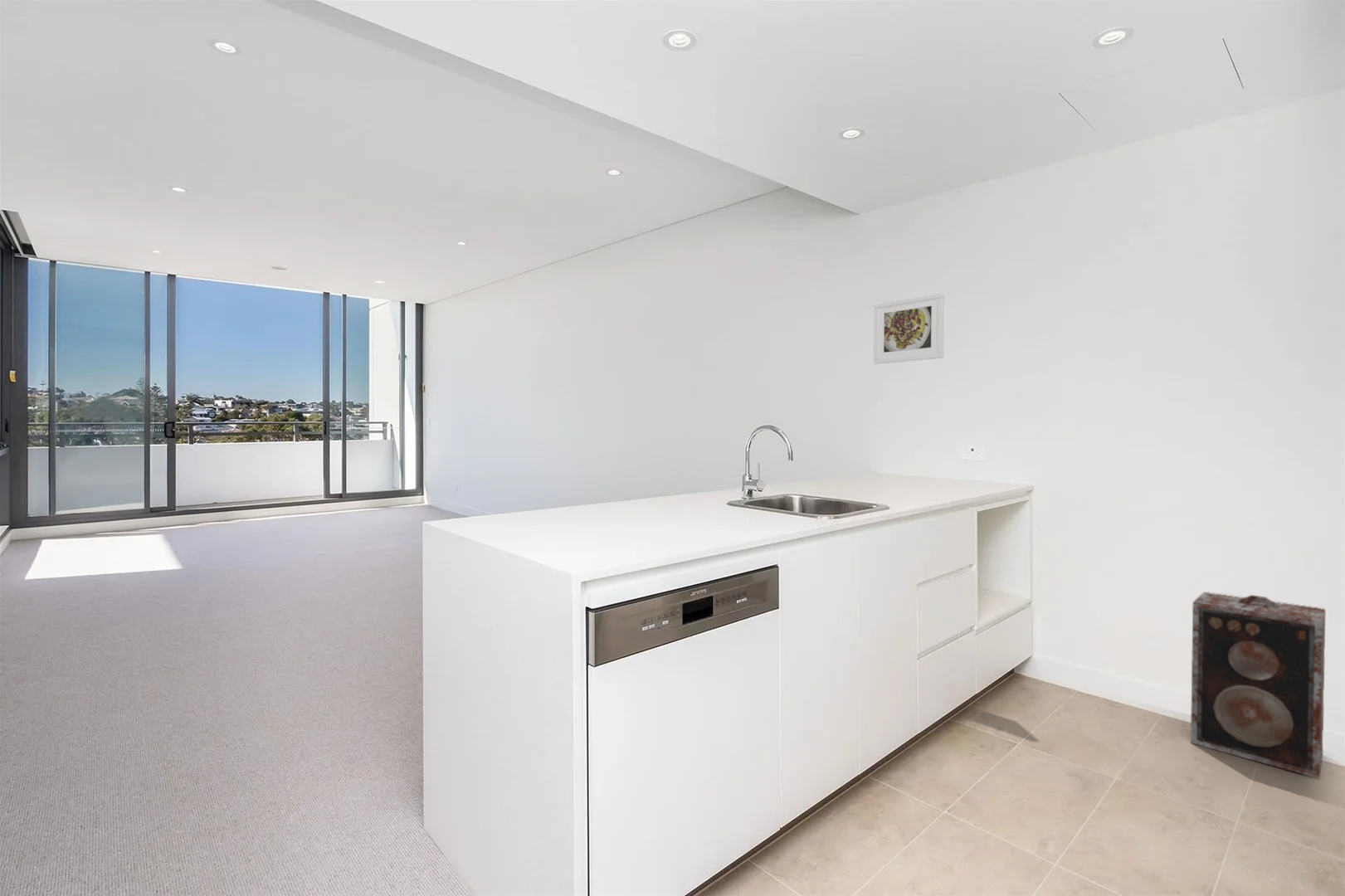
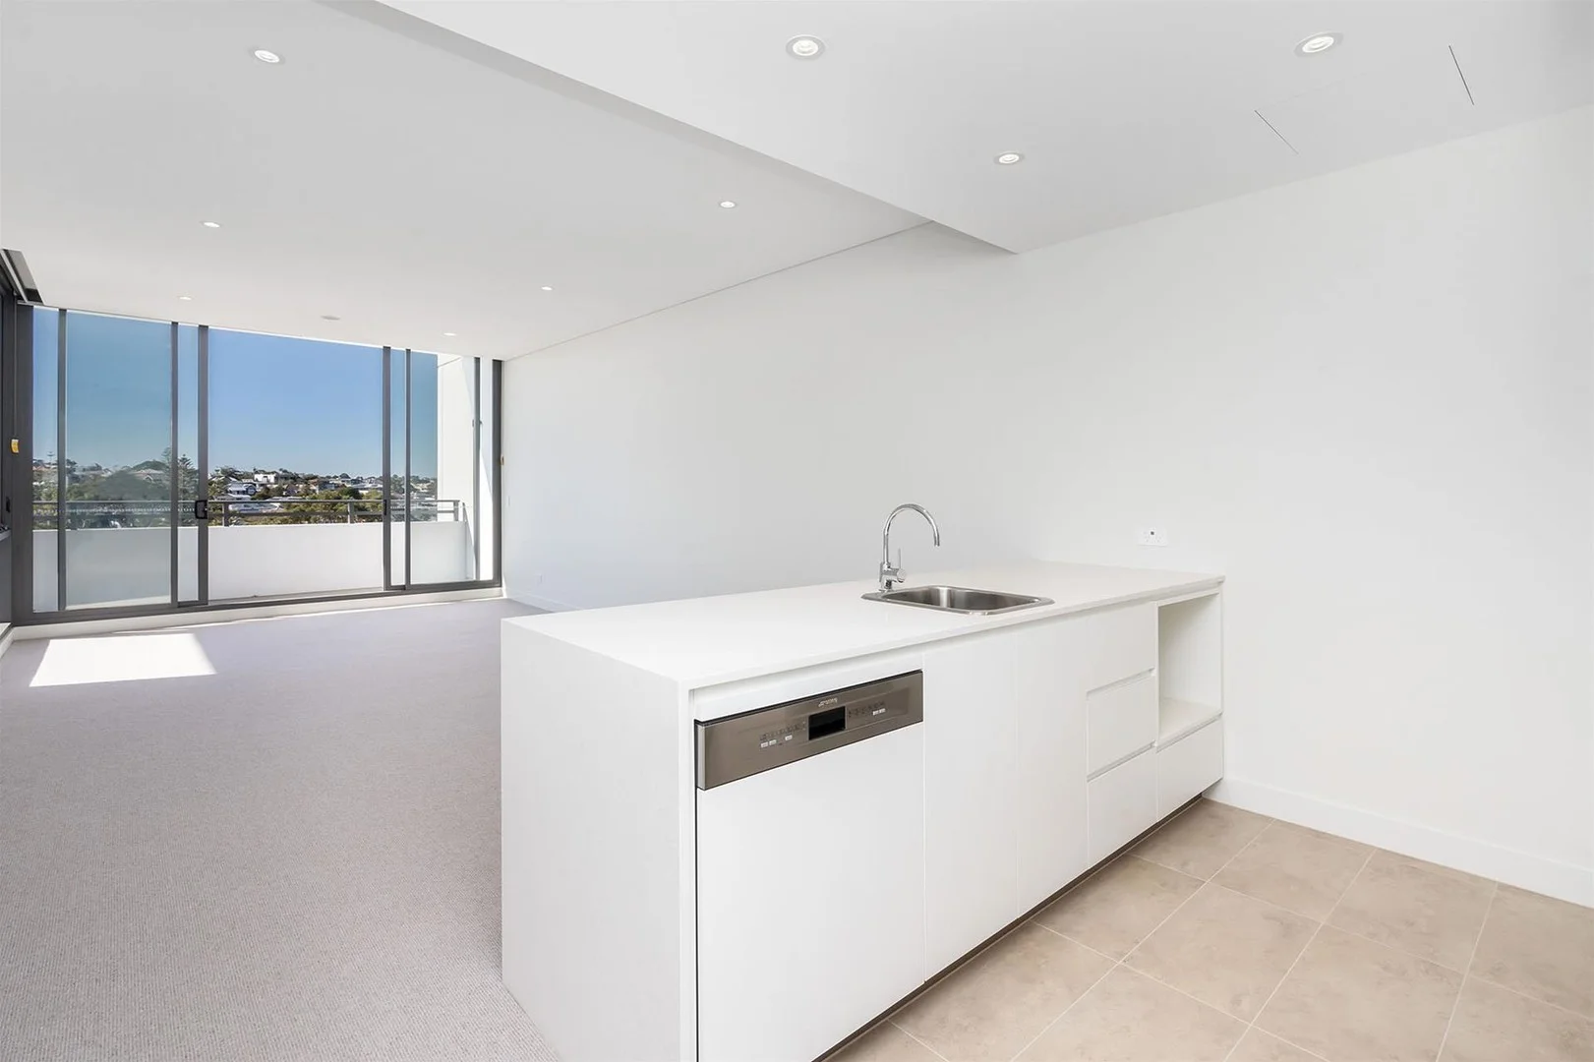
- speaker (1256, 673)
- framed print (907, 329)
